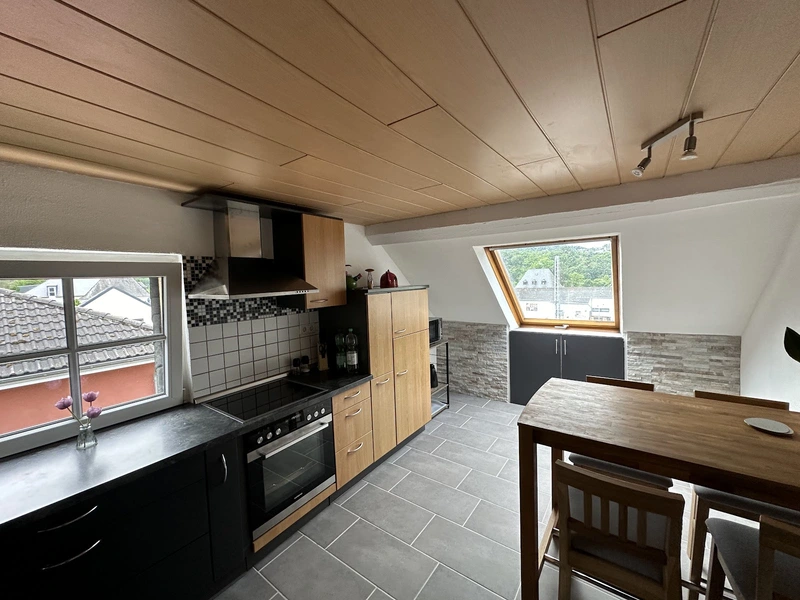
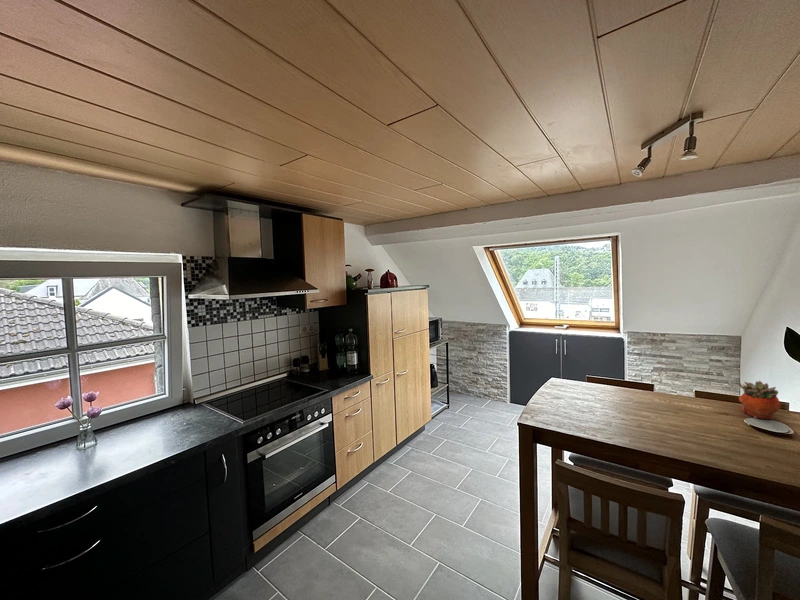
+ succulent planter (756, 397)
